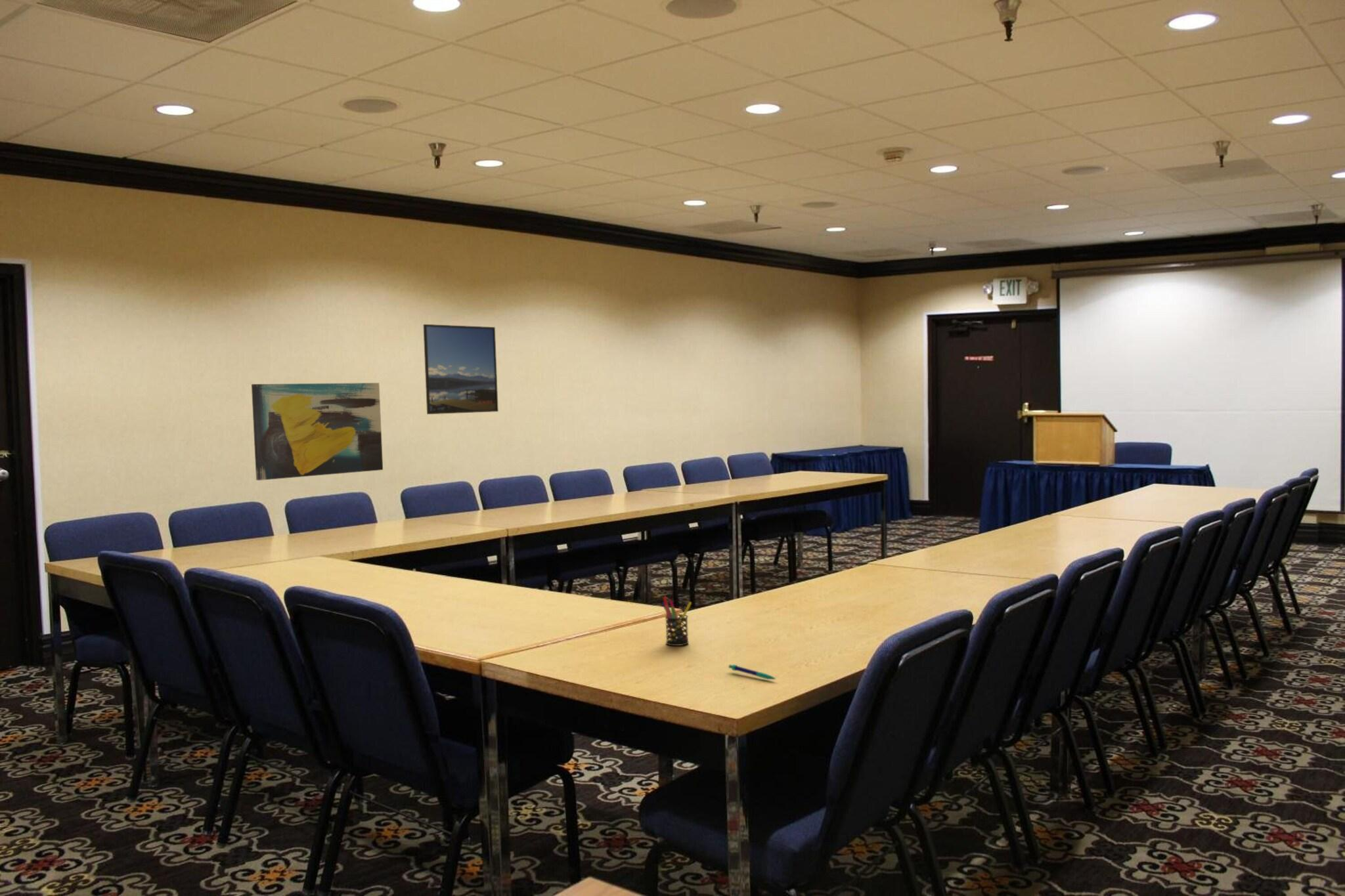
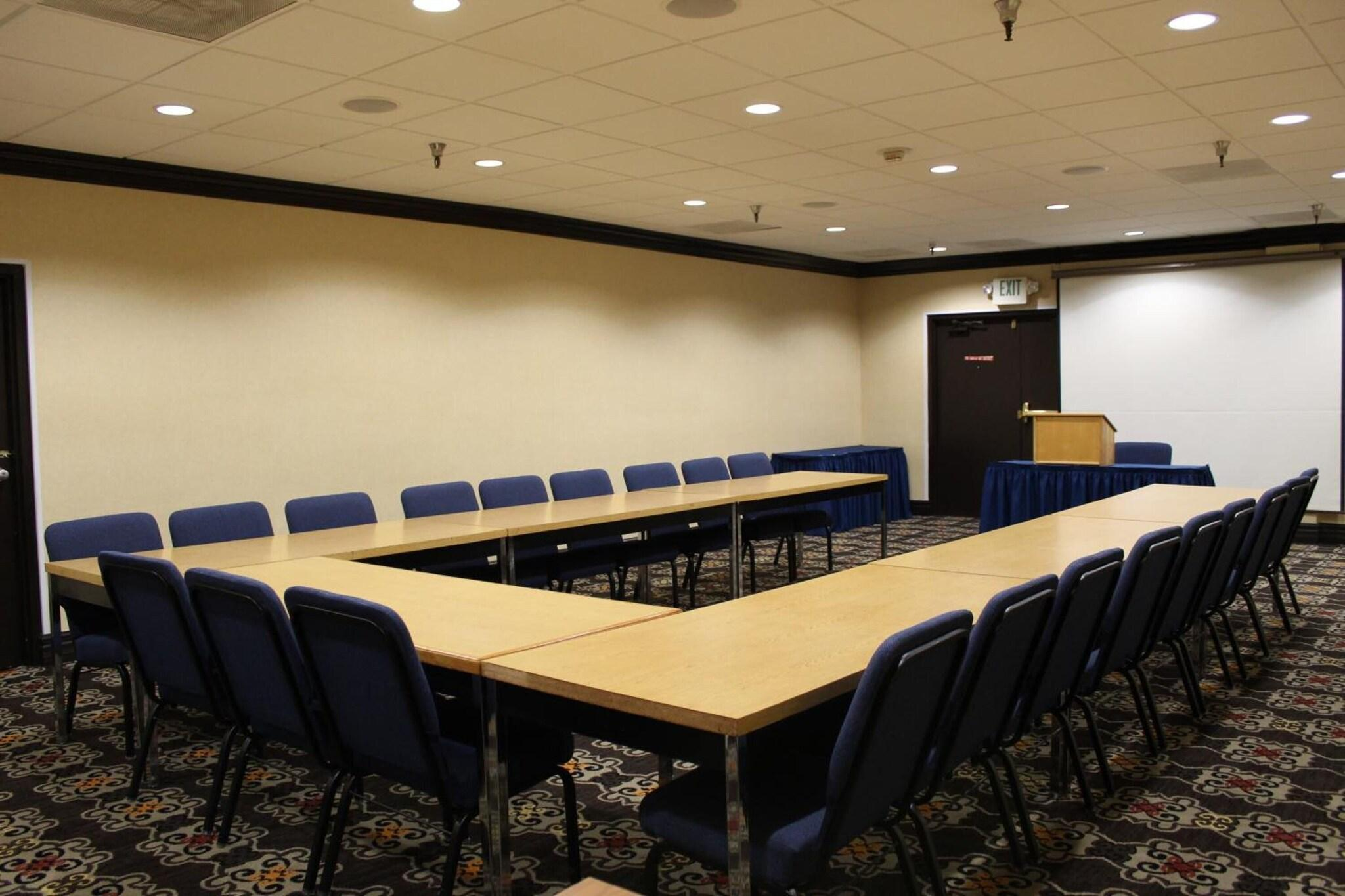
- pen holder (674, 620)
- pen (752, 672)
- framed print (462, 369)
- wall art (320, 429)
